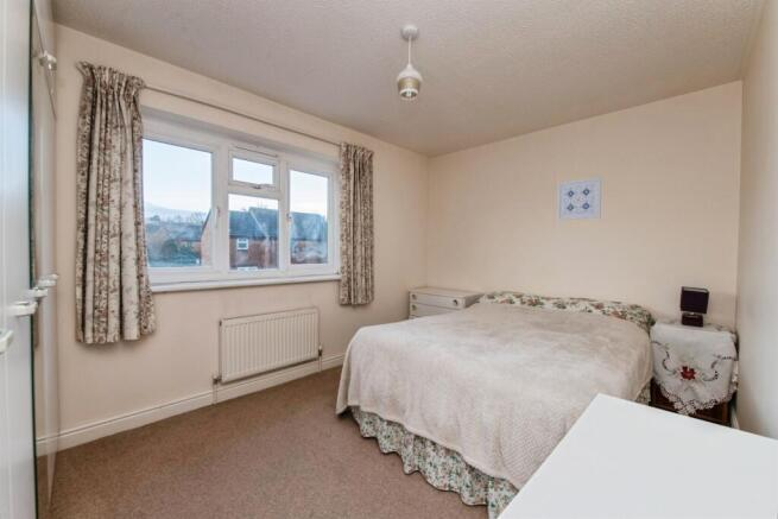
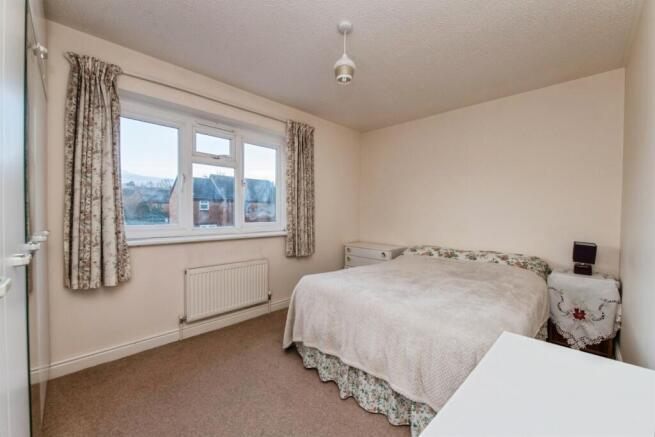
- wall art (578, 200)
